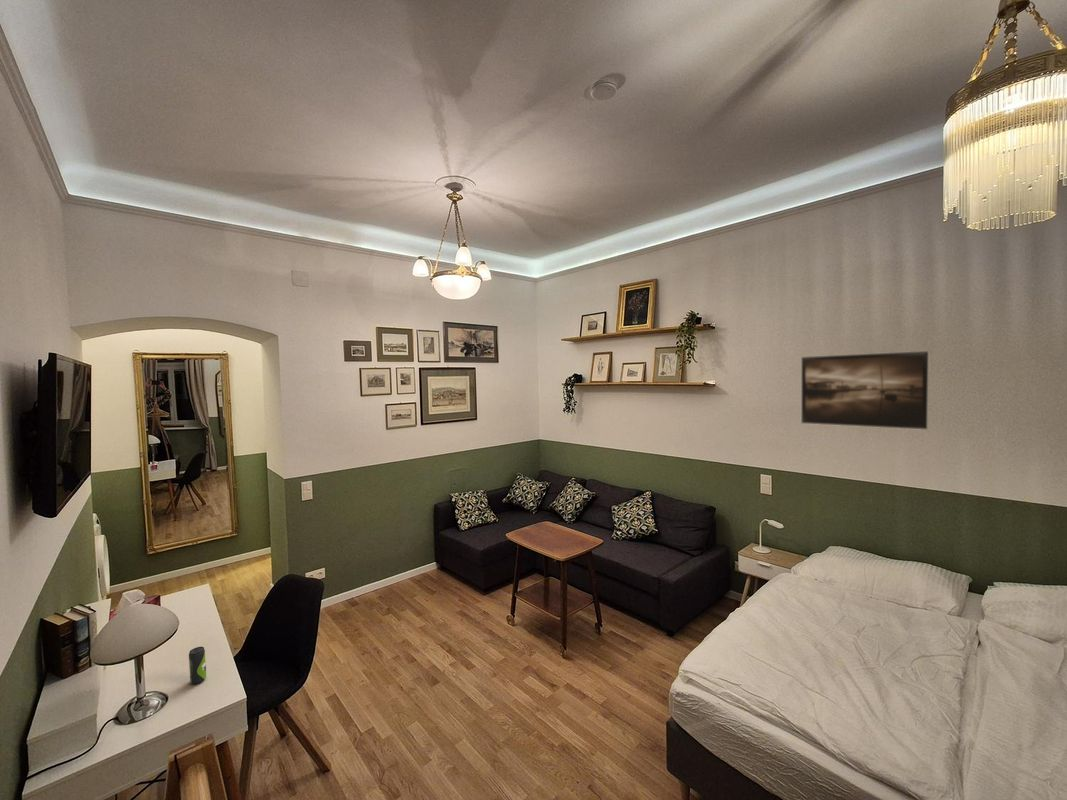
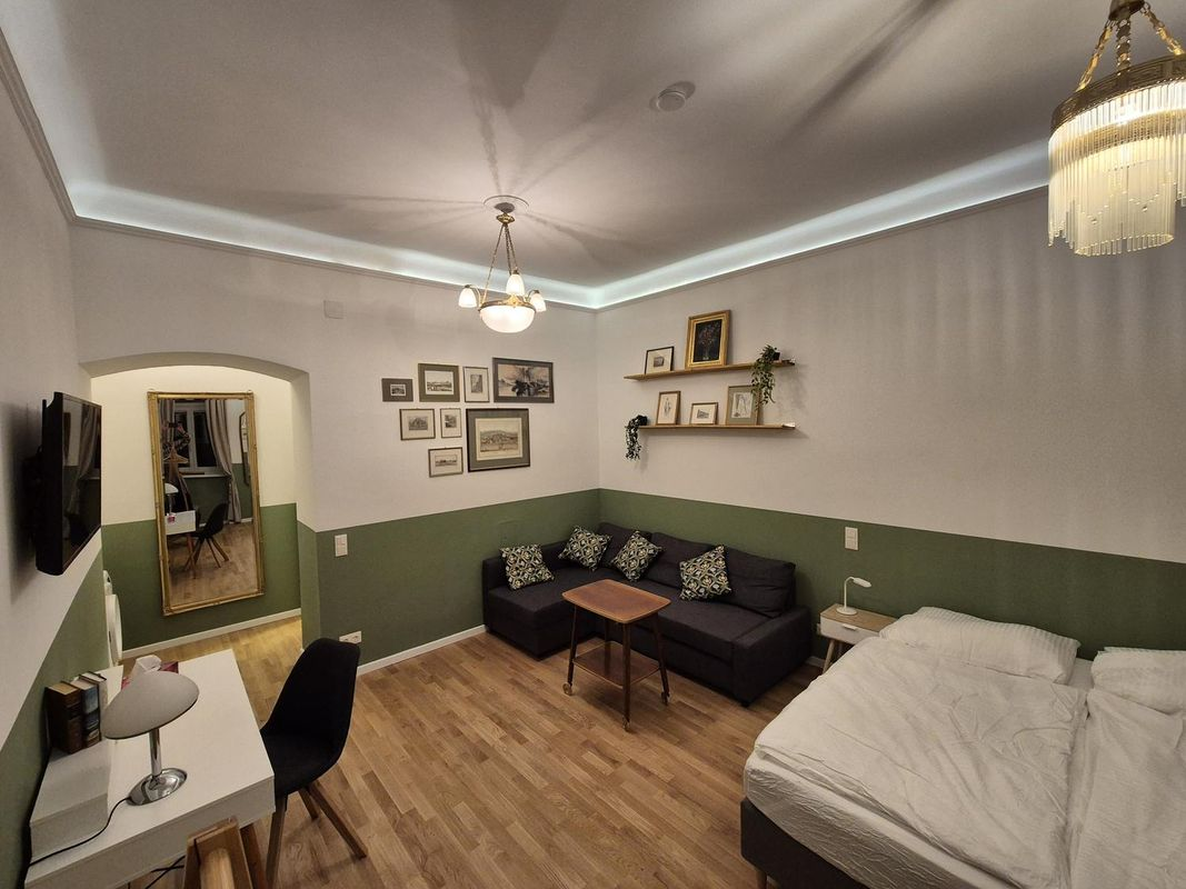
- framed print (859, 390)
- beverage can (197, 665)
